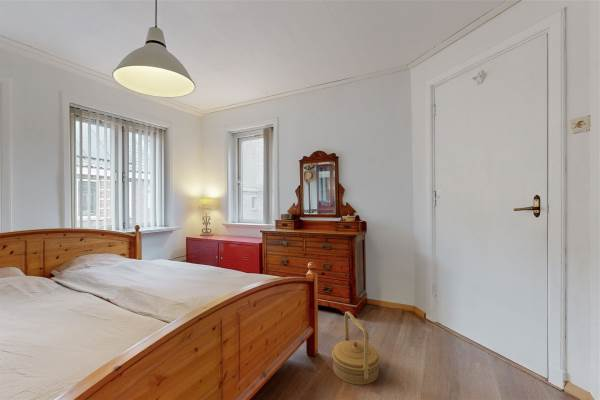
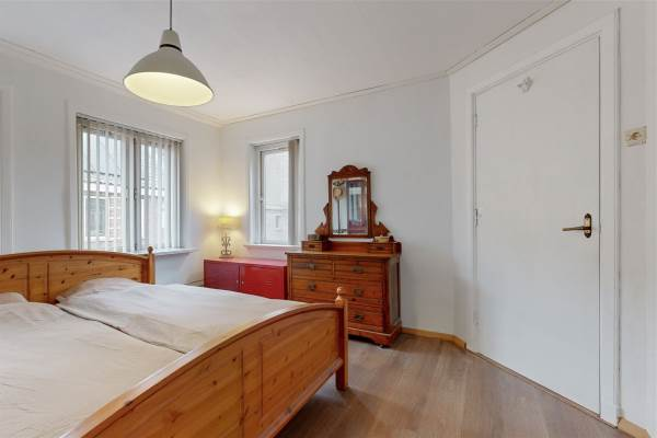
- basket (355, 344)
